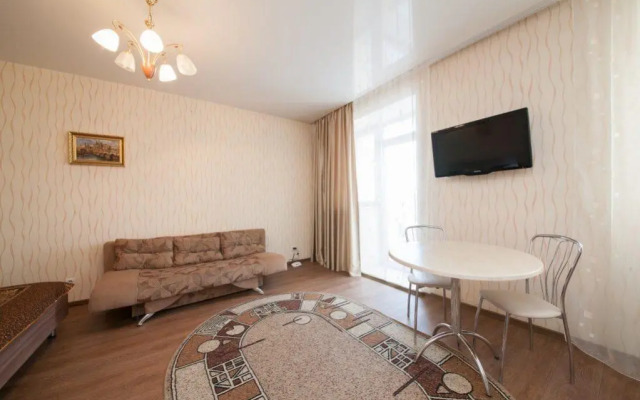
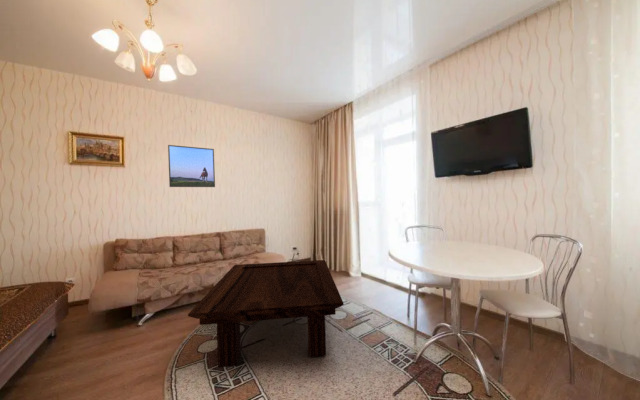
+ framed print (192, 167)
+ coffee table (276, 304)
